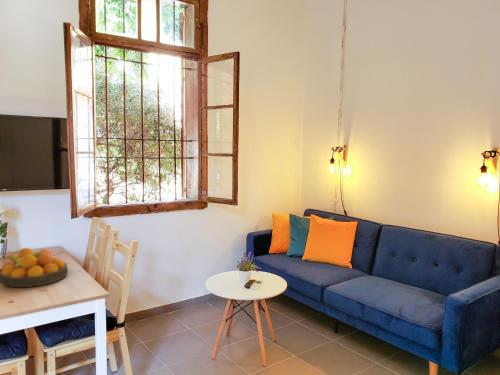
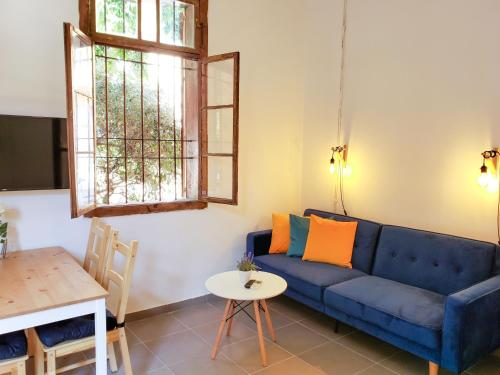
- fruit bowl (34, 263)
